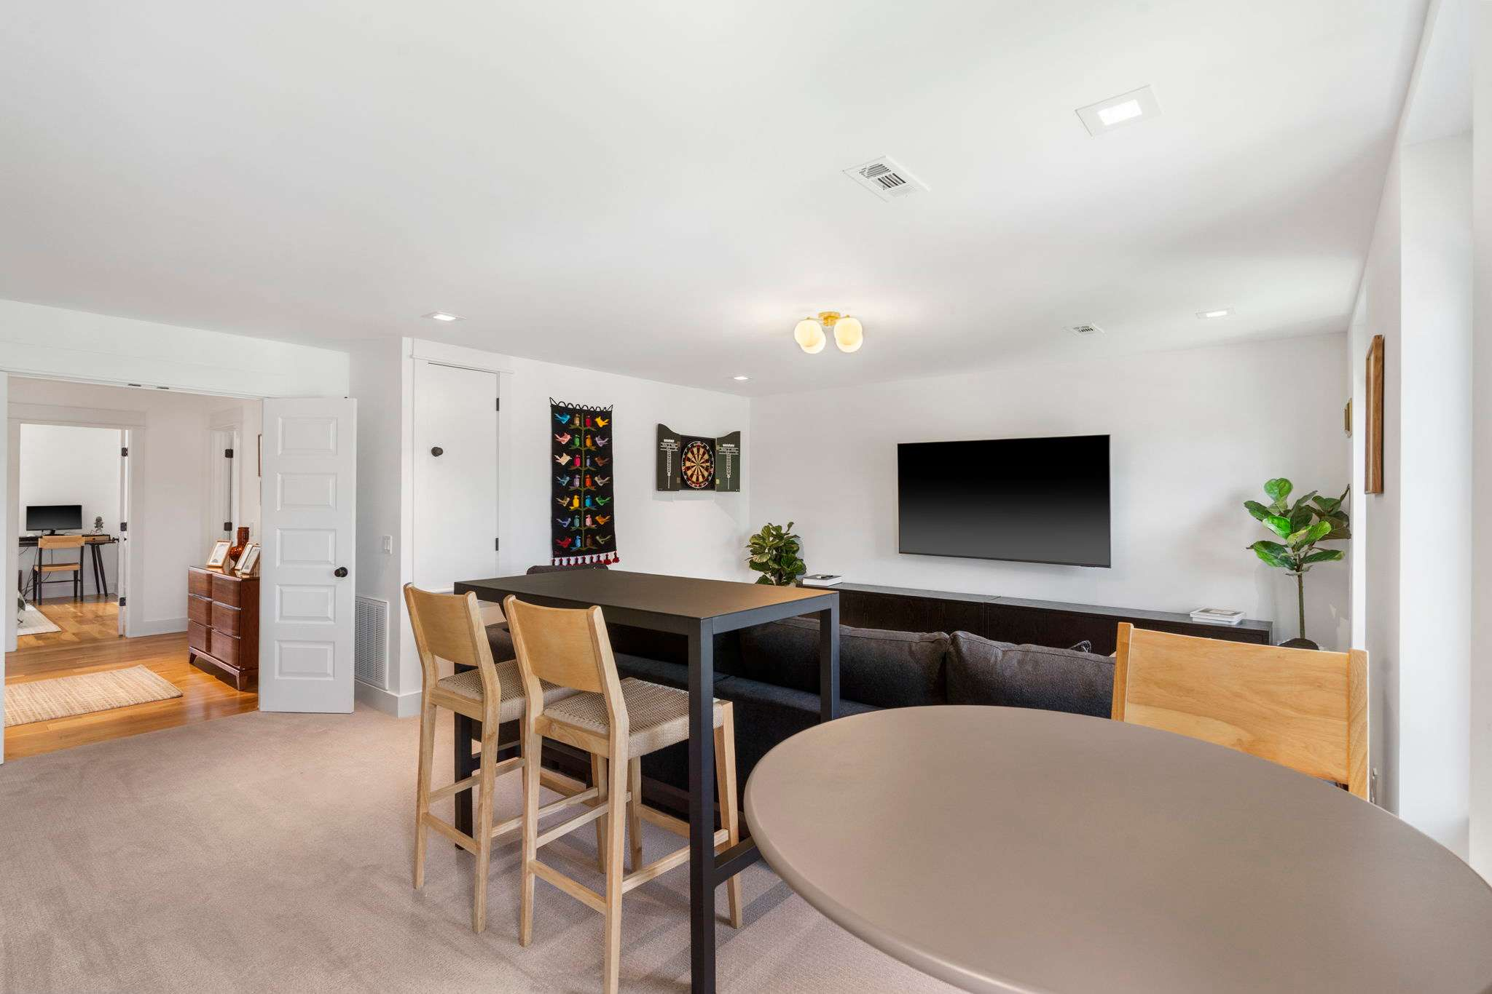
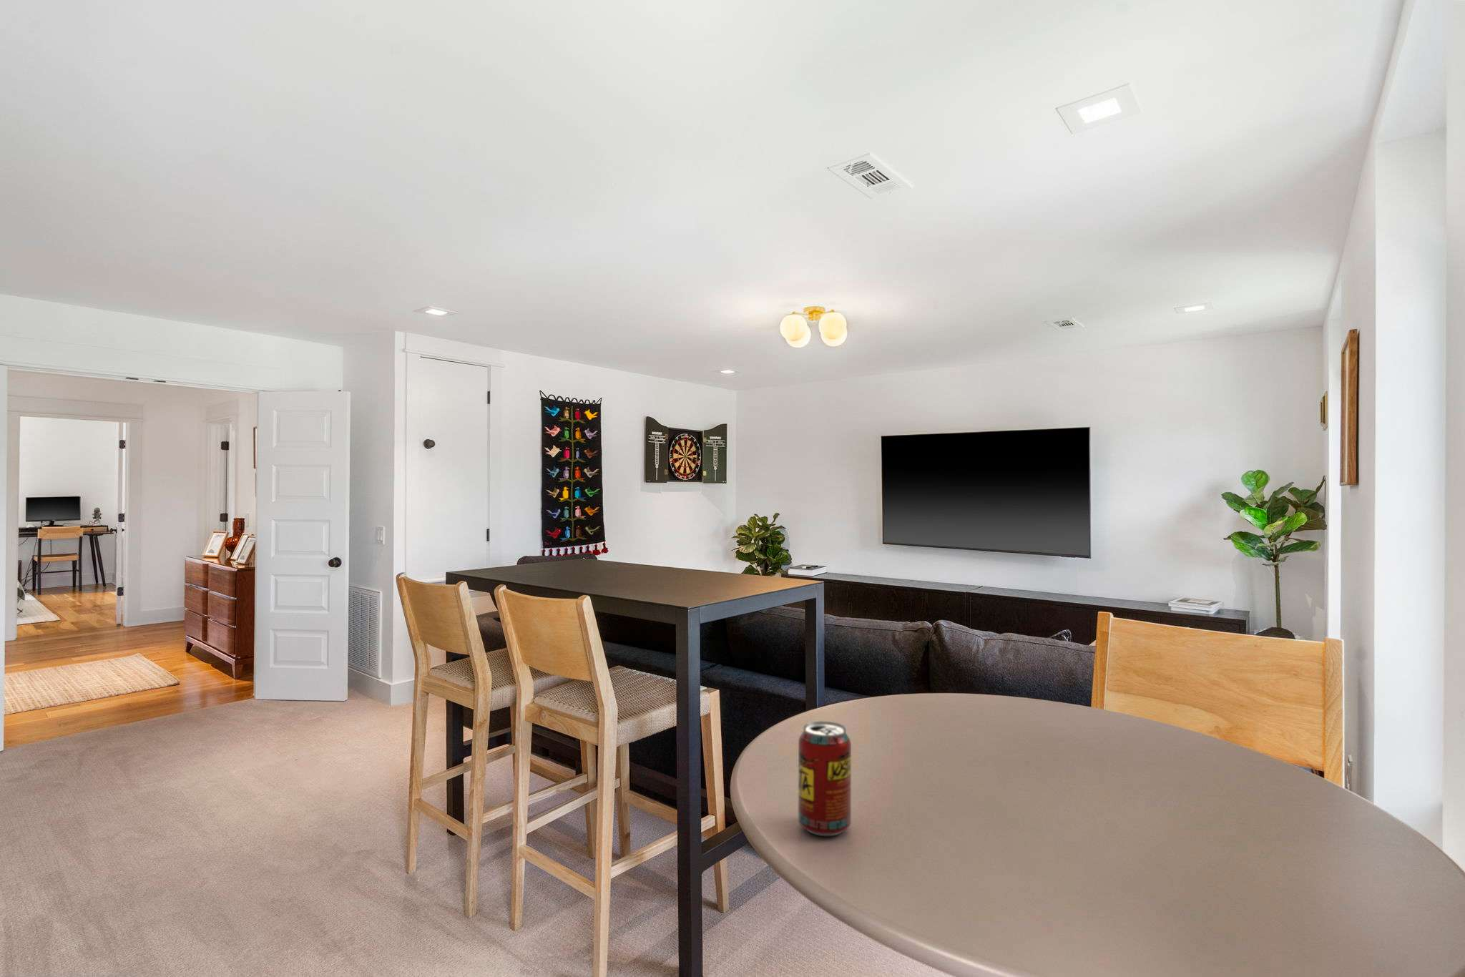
+ beverage can (824, 776)
